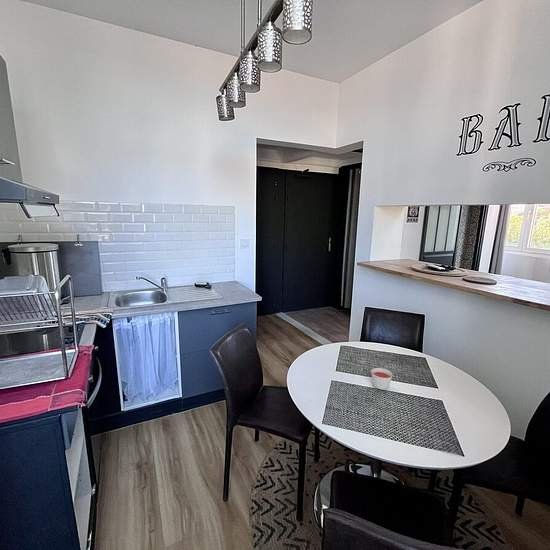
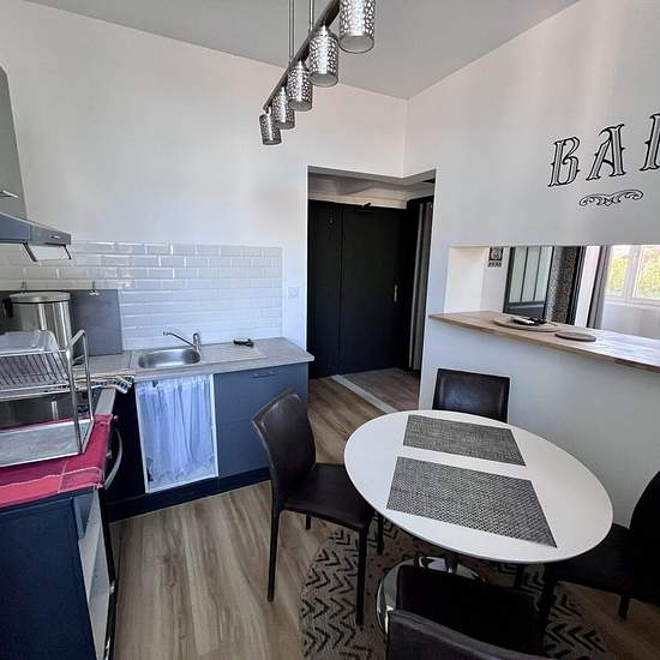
- candle (381, 379)
